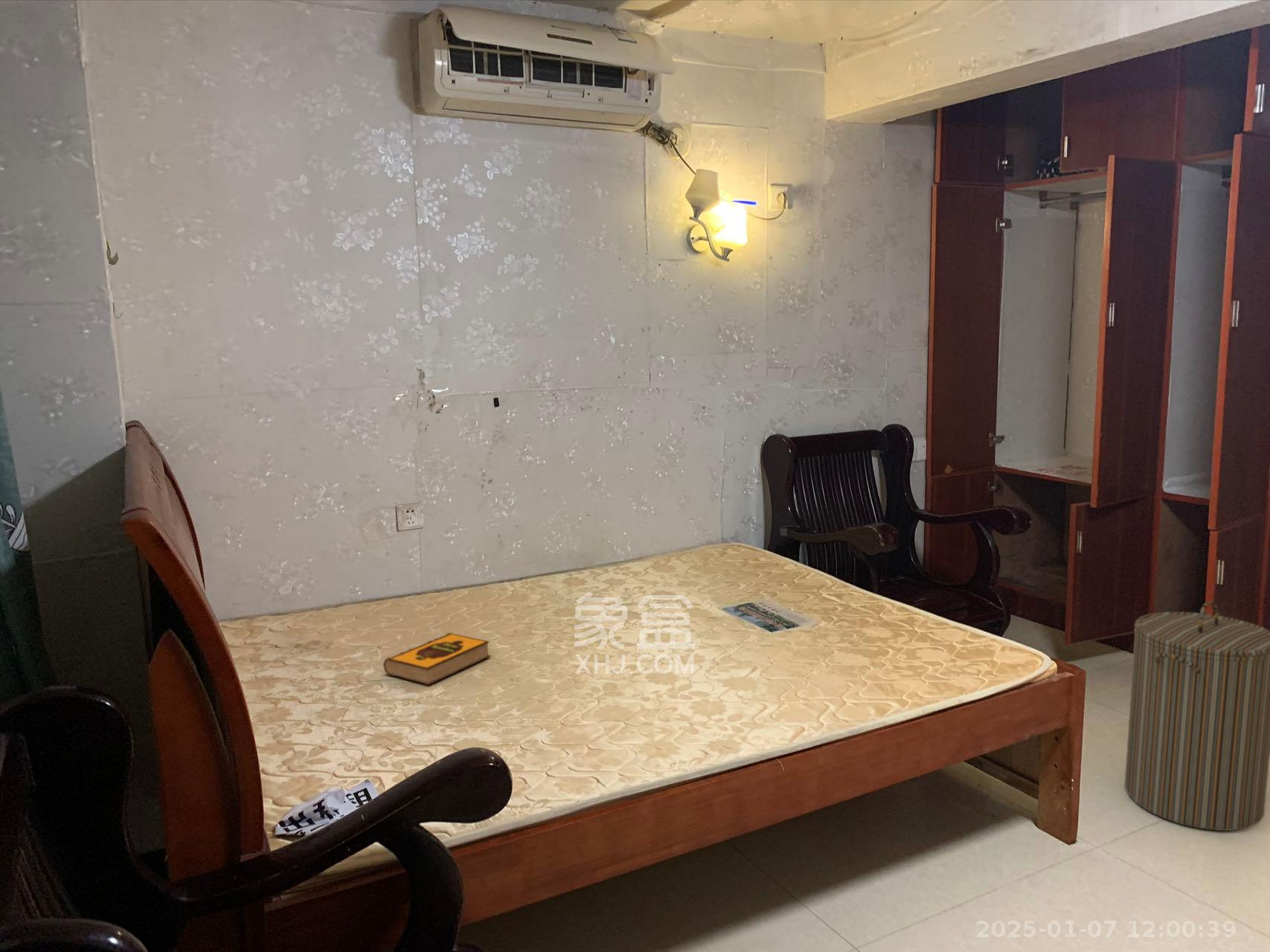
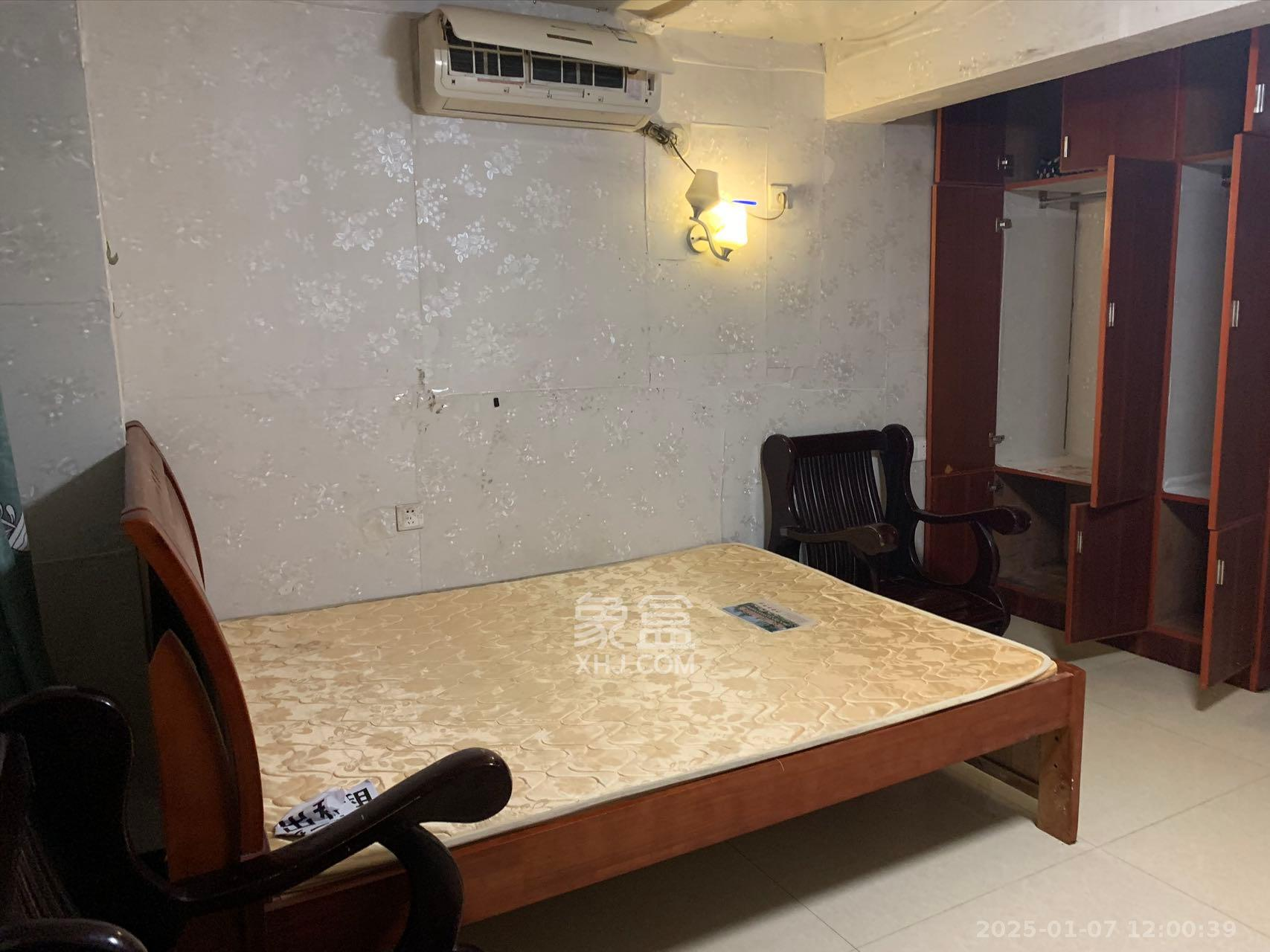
- laundry hamper (1199, 703)
- hardback book (437, 657)
